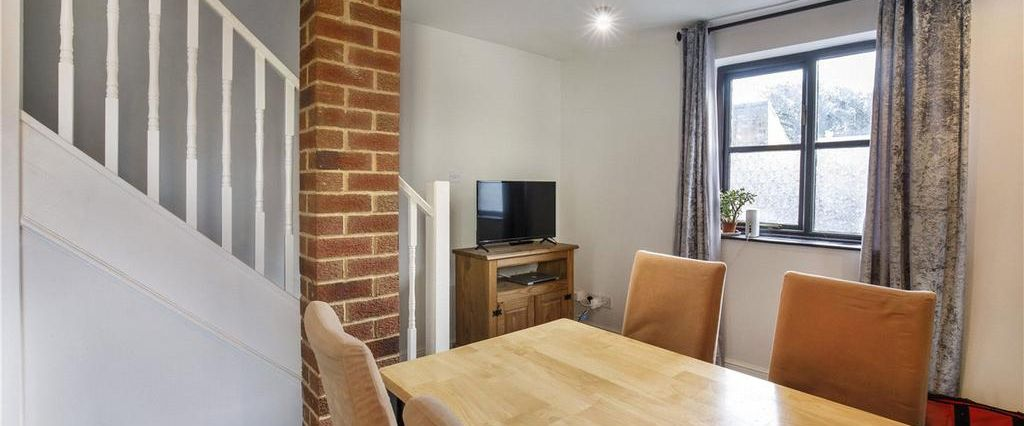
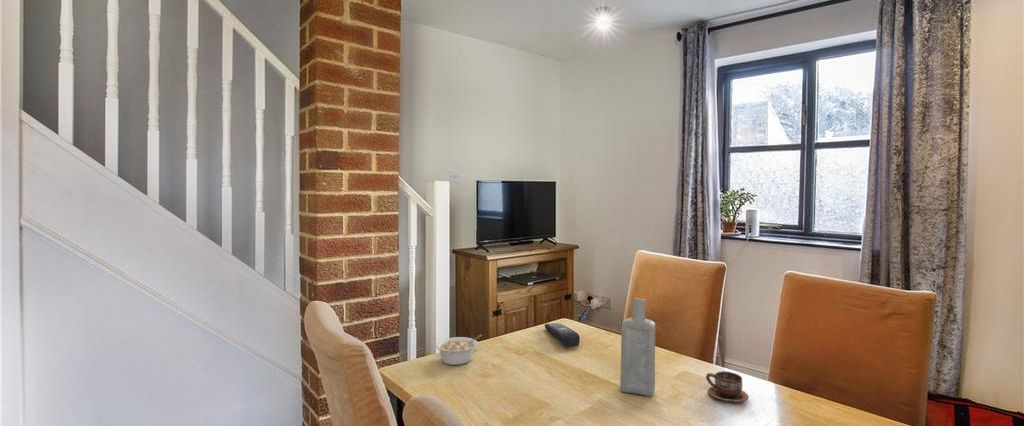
+ remote control (561, 332)
+ legume (457, 349)
+ cup (726, 385)
+ bottle (638, 344)
